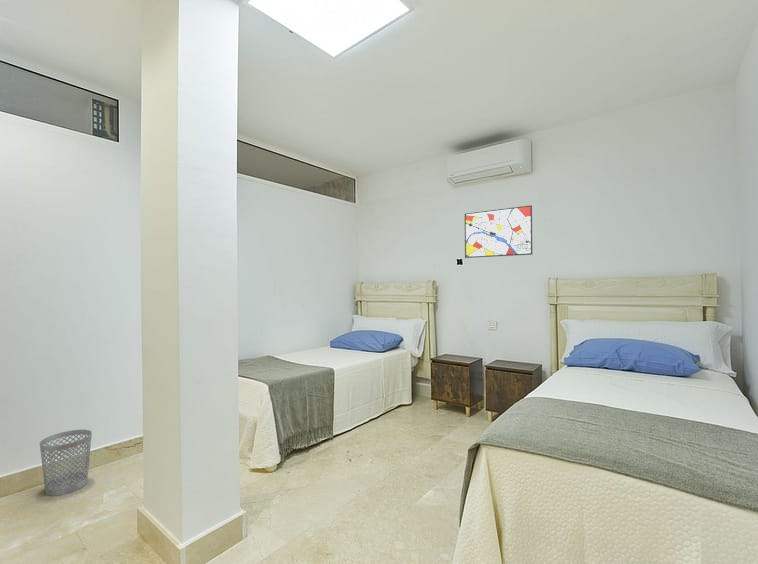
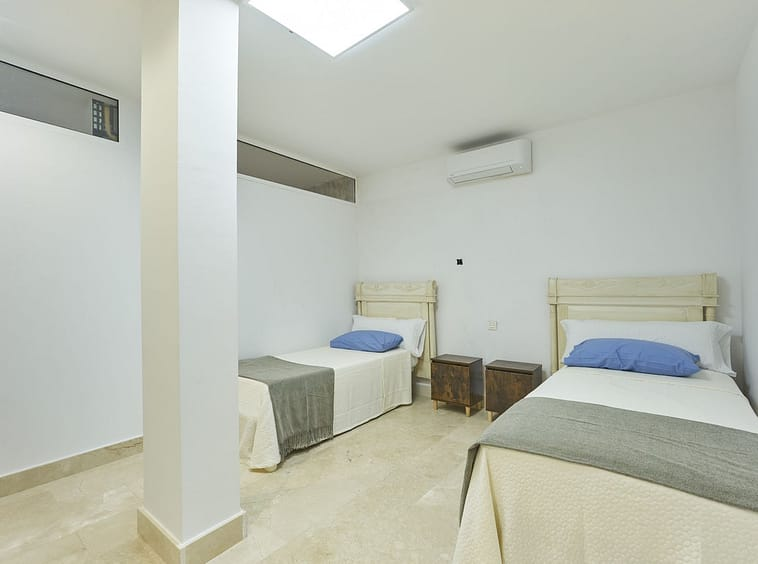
- wall art (496, 233)
- wastebasket (66, 462)
